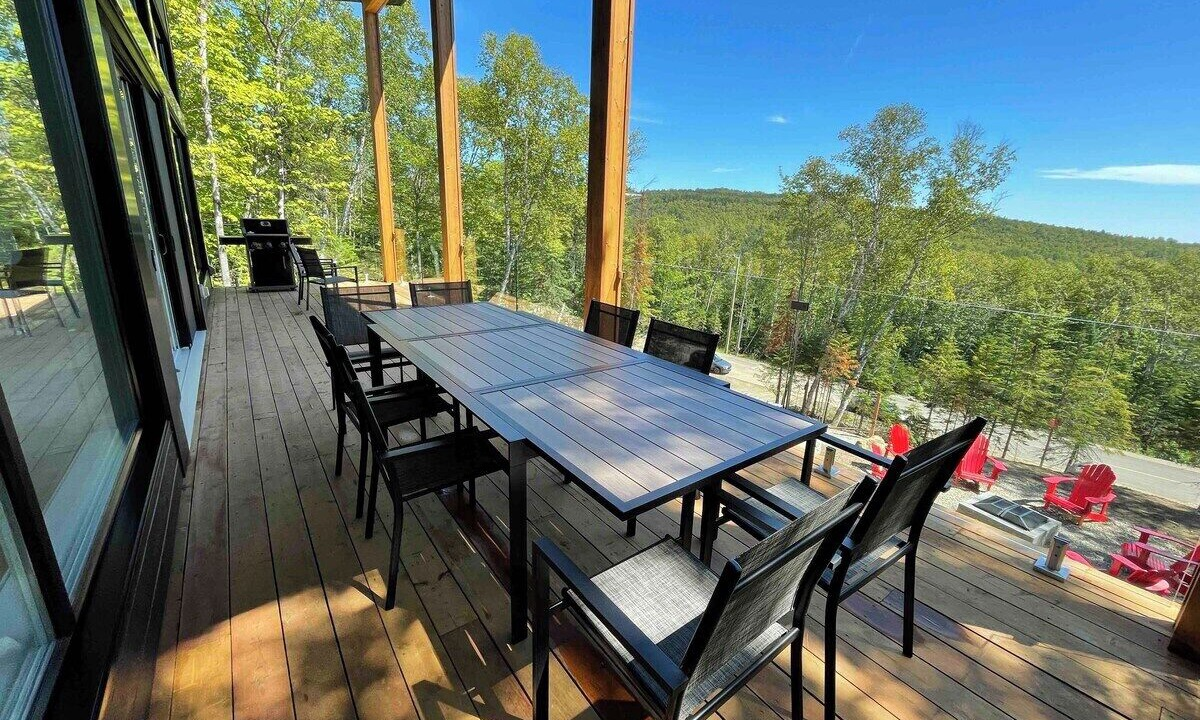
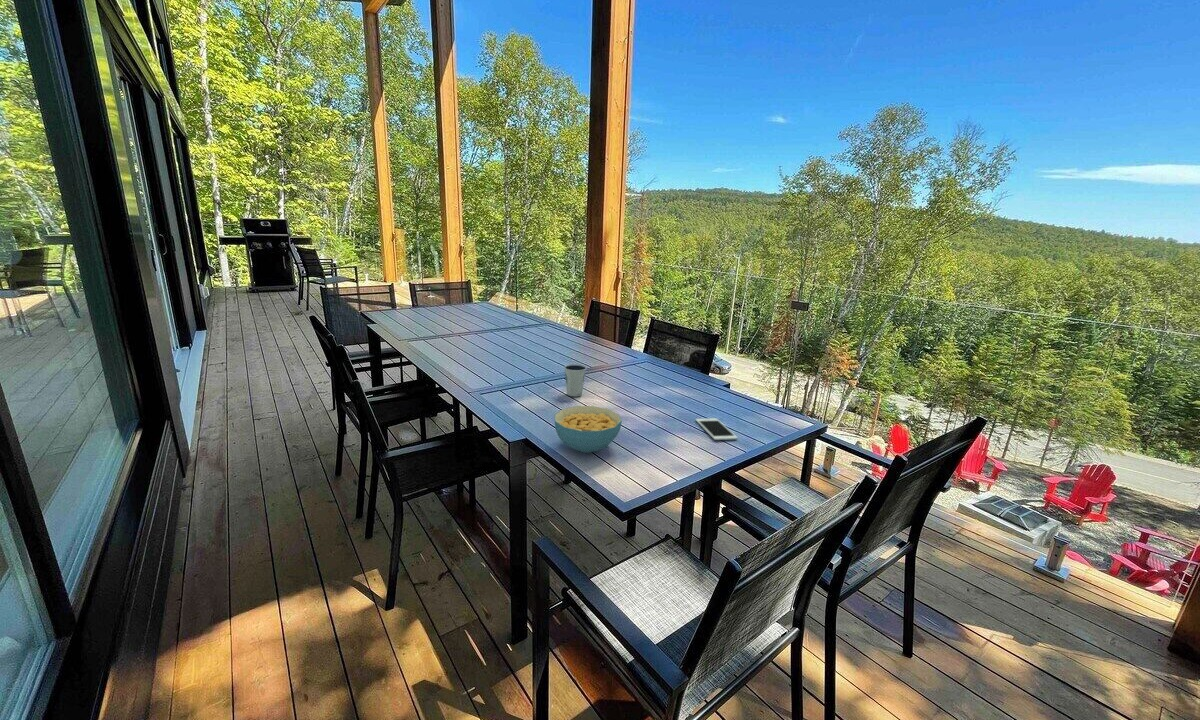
+ dixie cup (574, 380)
+ cell phone (715, 428)
+ cereal bowl (587, 433)
